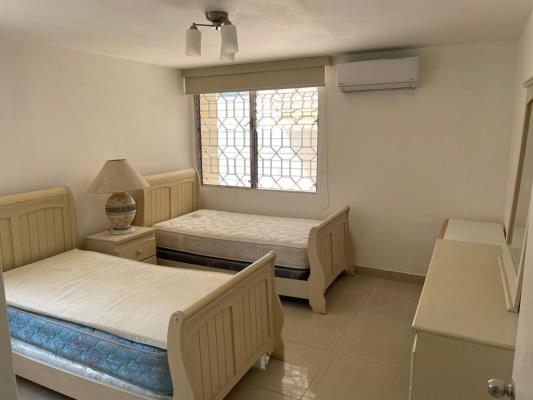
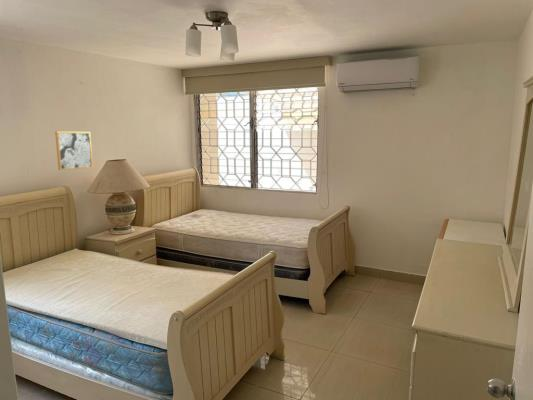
+ wall art (74, 150)
